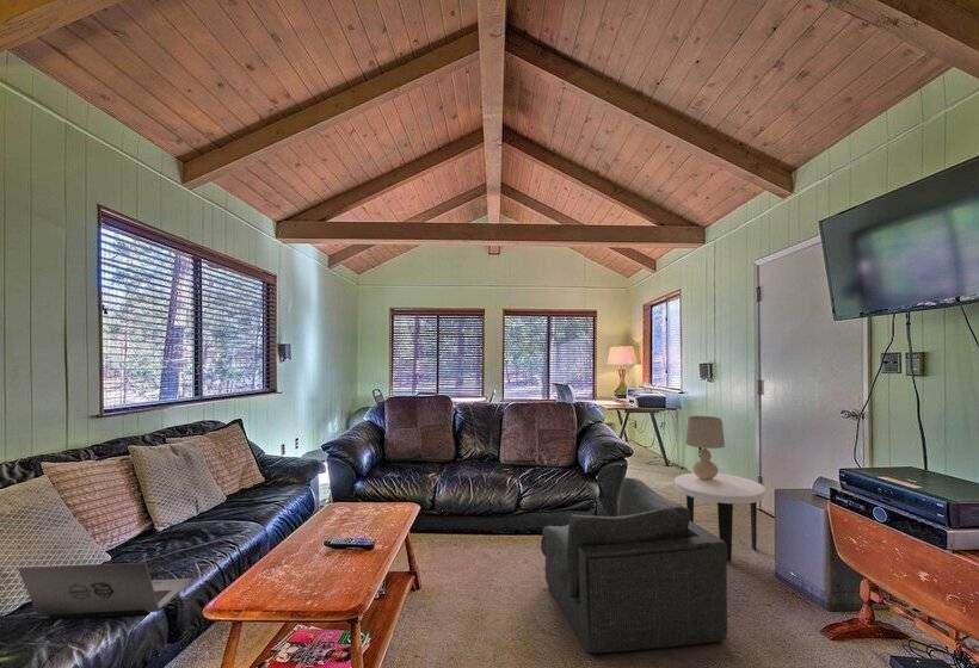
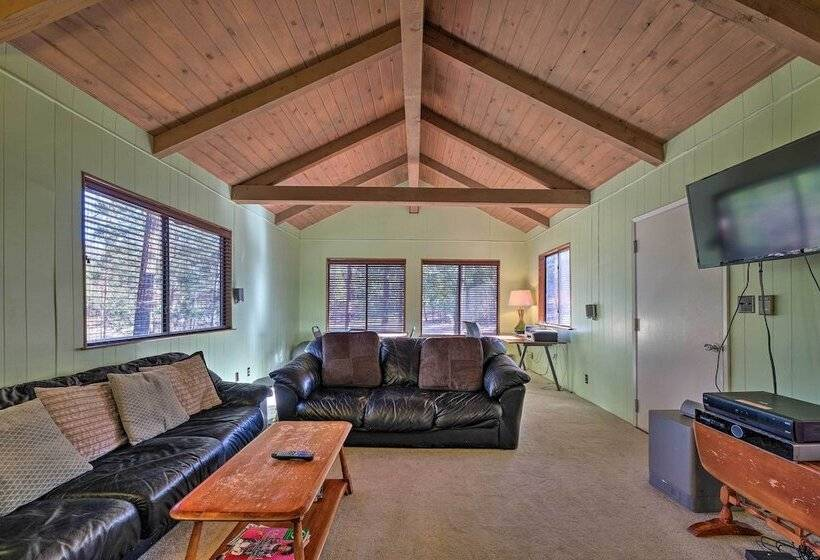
- side table (719, 514)
- armchair (624, 553)
- laptop (112, 576)
- table lamp (704, 447)
